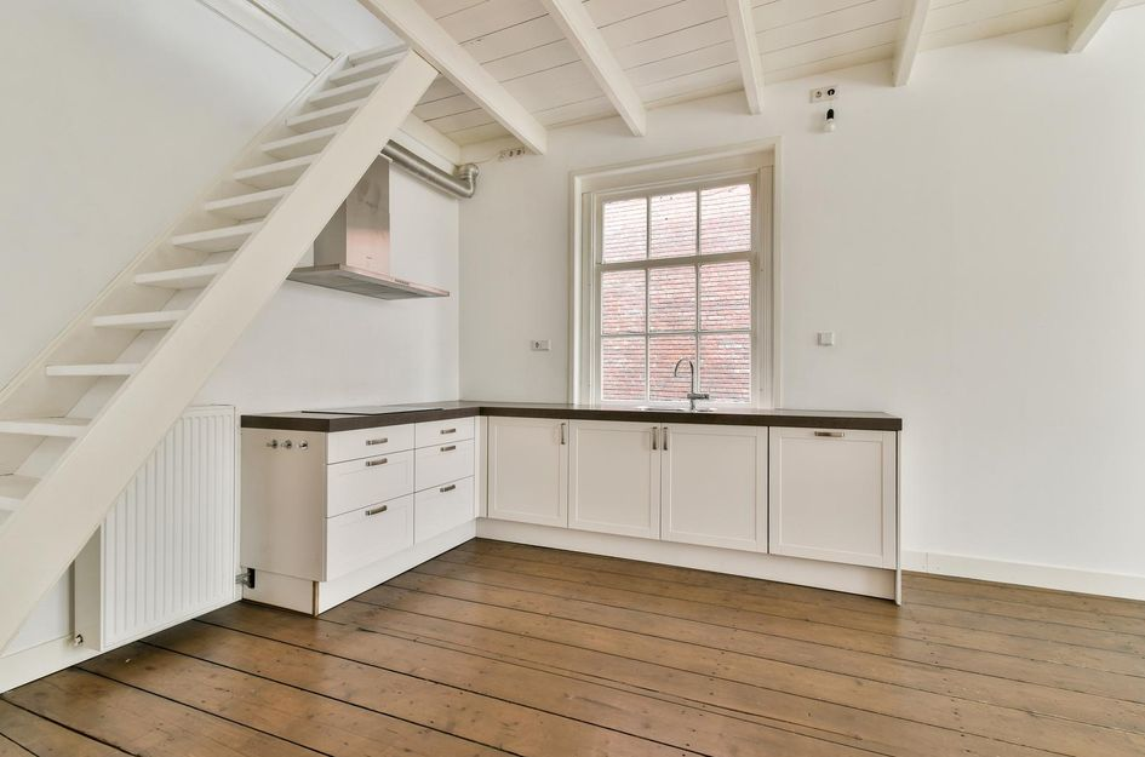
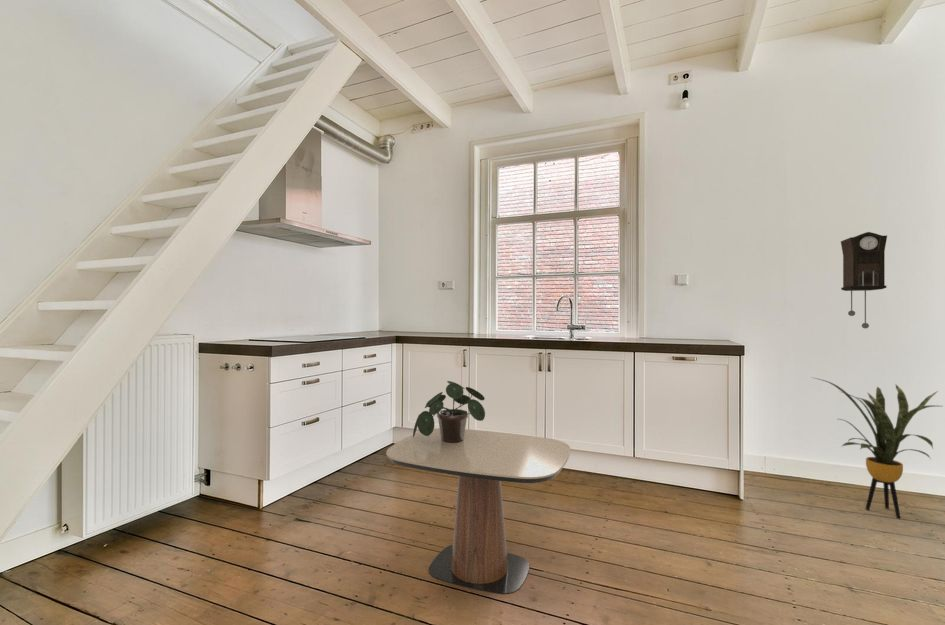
+ house plant (876, 444)
+ potted plant (450, 410)
+ side table (479, 507)
+ pendulum clock (863, 281)
